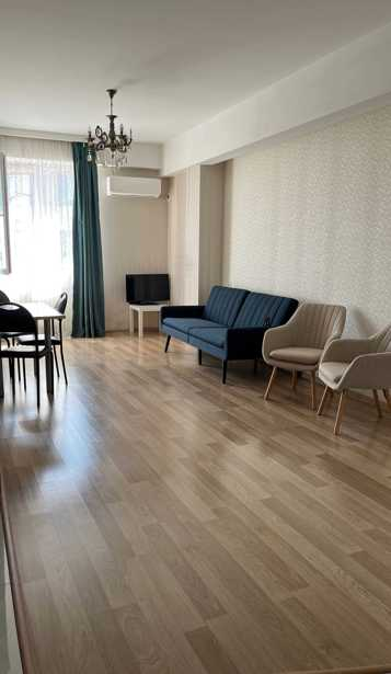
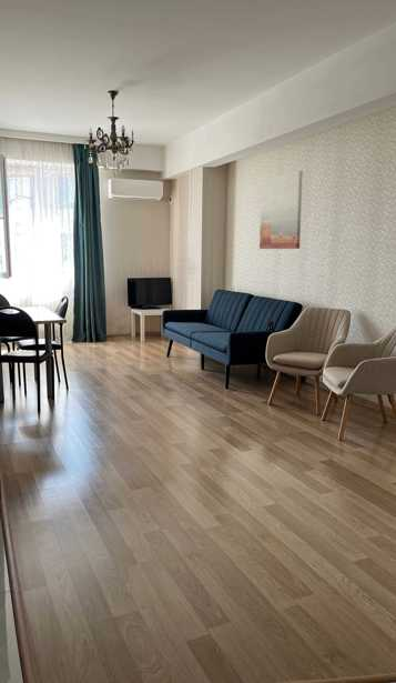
+ wall art (280, 212)
